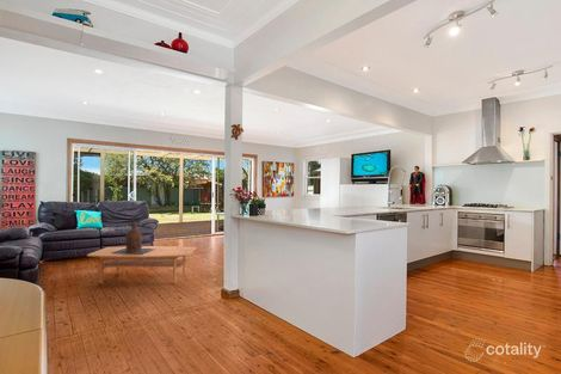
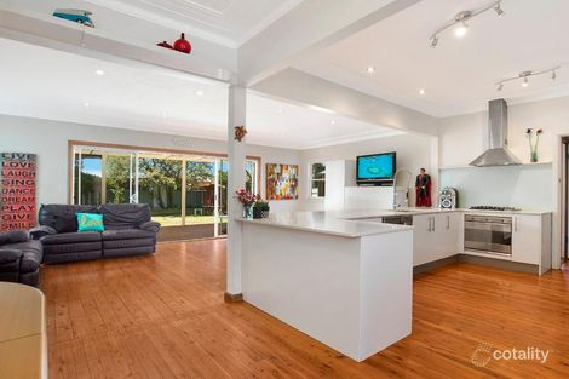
- lantern (134, 235)
- coffee table (144, 264)
